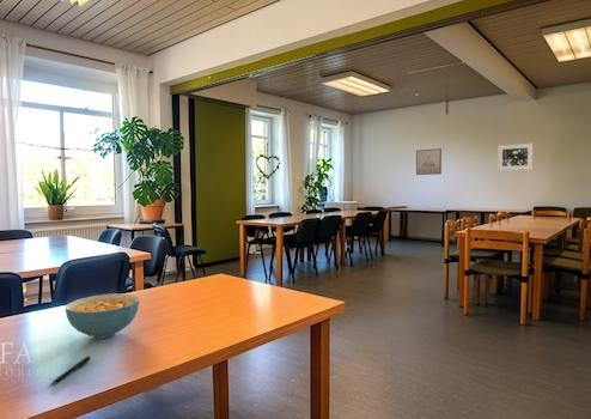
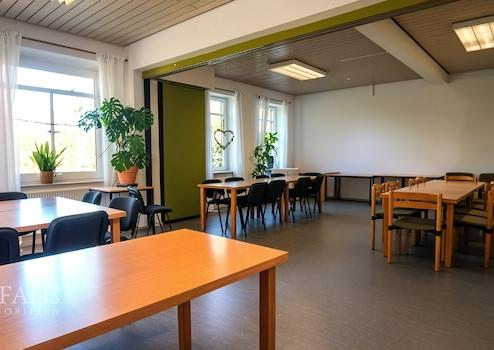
- cereal bowl (104, 318)
- pen (71, 370)
- wall art (428, 162)
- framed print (514, 157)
